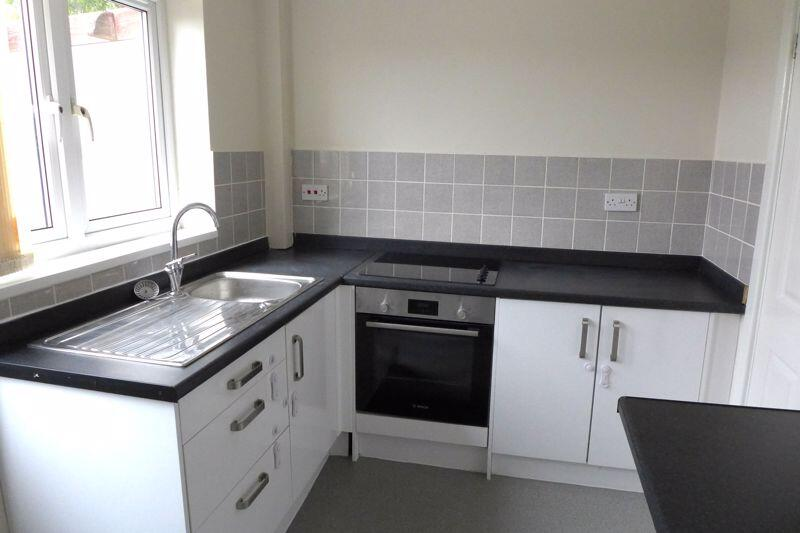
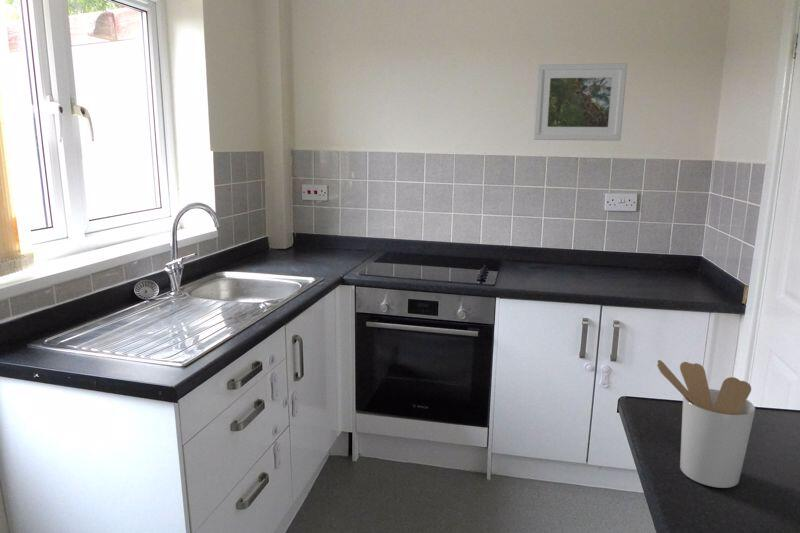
+ utensil holder (698, 418)
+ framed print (578, 102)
